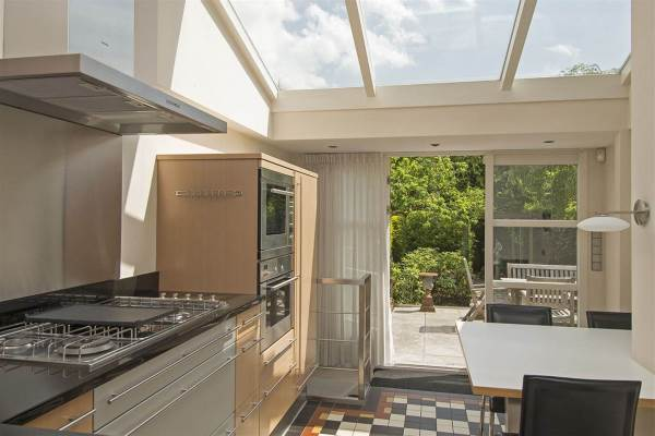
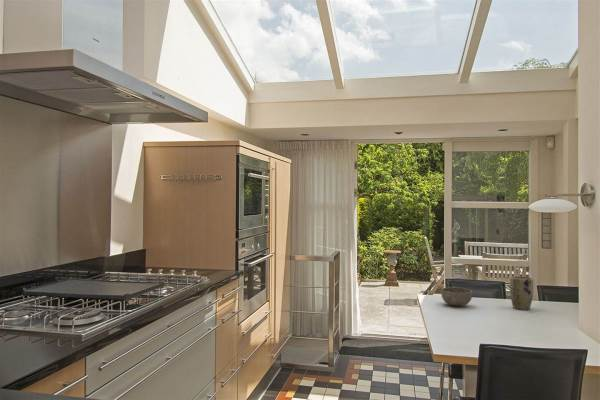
+ bowl (456, 297)
+ plant pot (521, 292)
